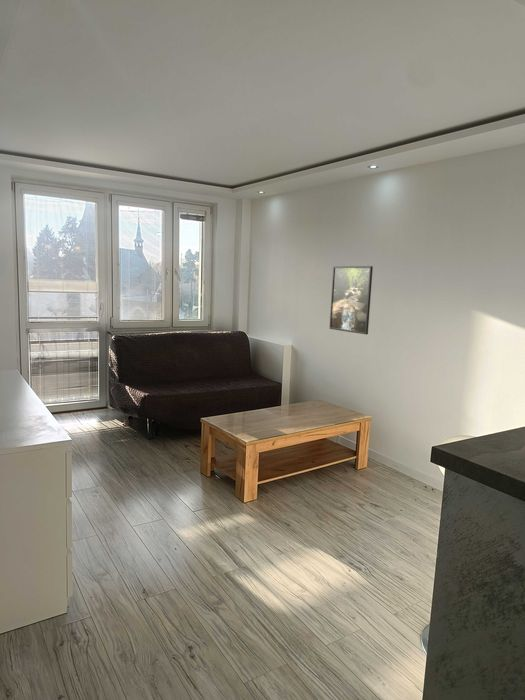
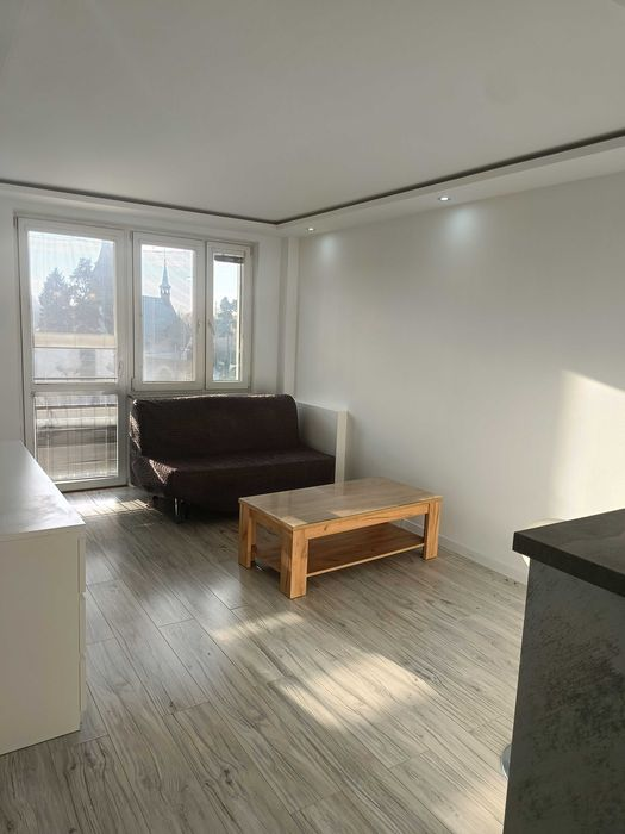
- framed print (349, 299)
